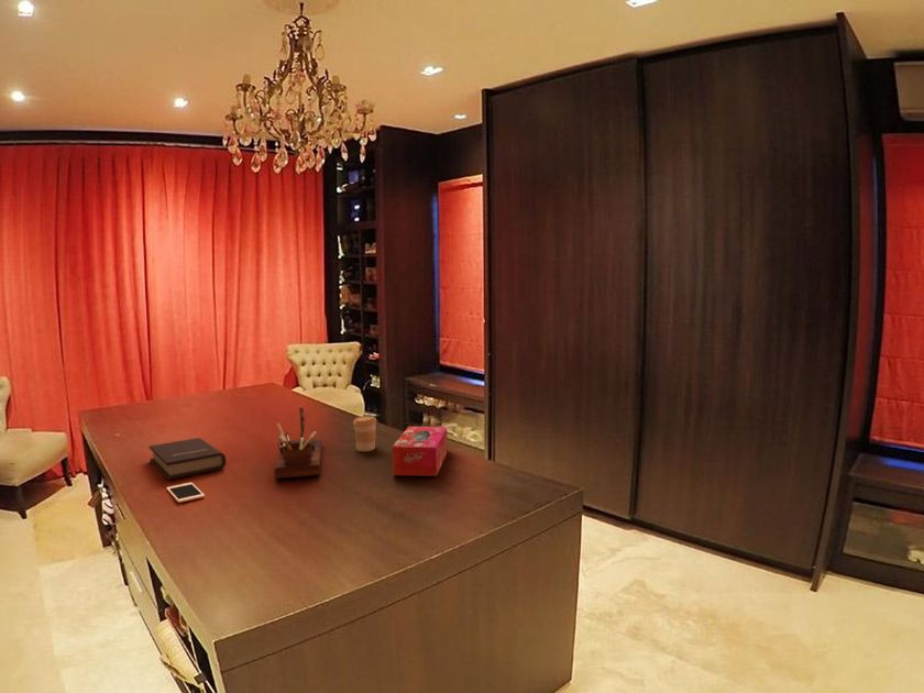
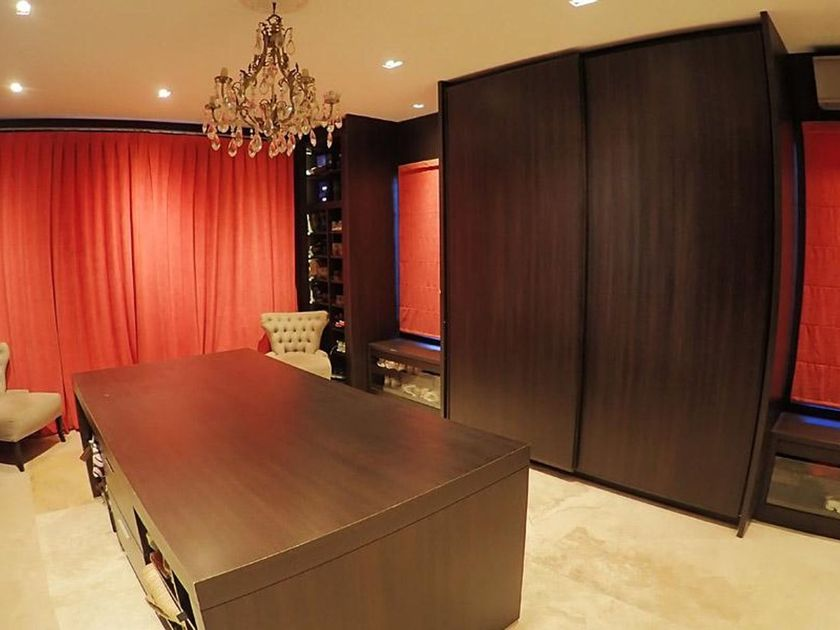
- cell phone (185, 492)
- tissue box (421, 449)
- desk organizer (298, 440)
- coffee cup (365, 432)
- book (187, 457)
